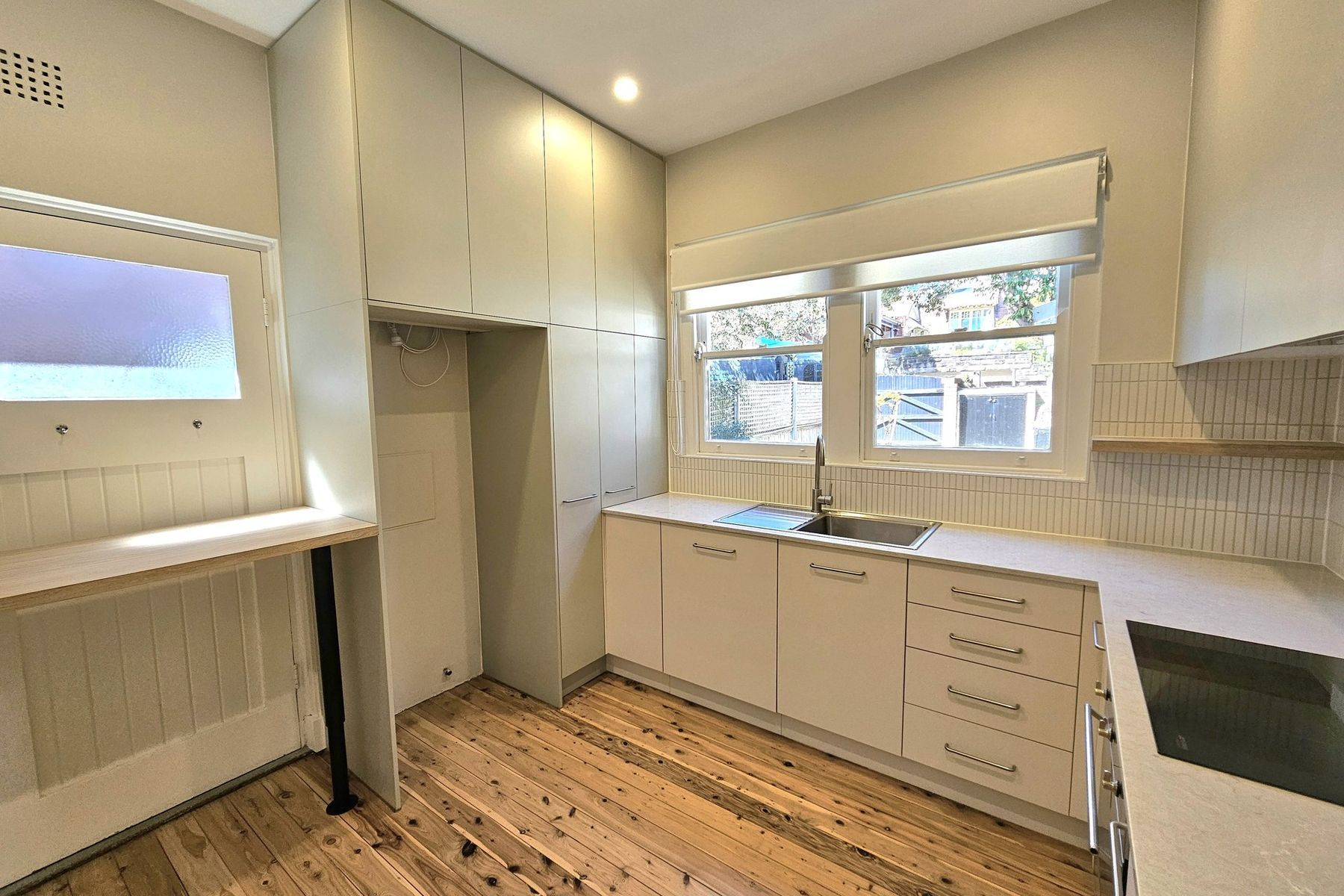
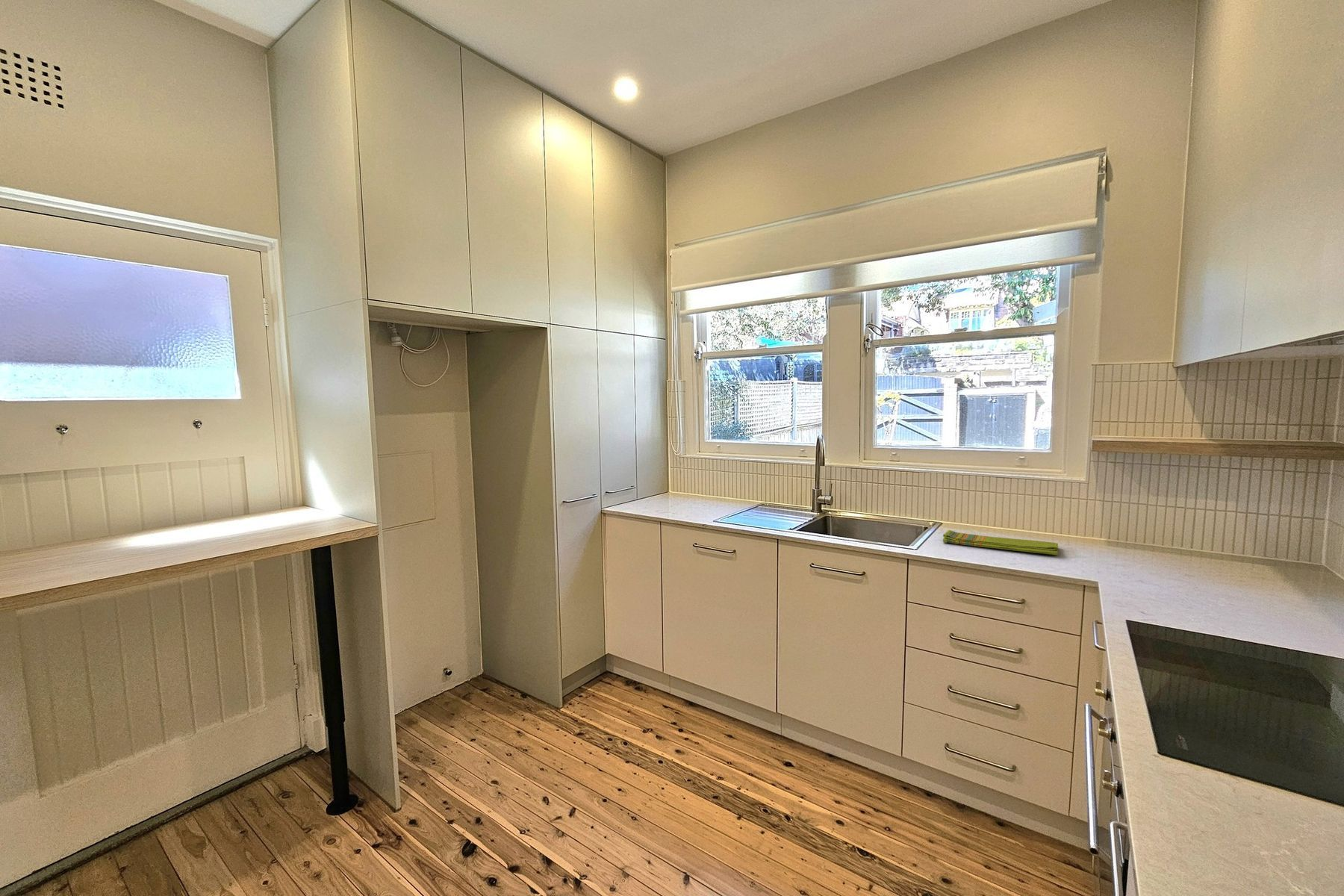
+ dish towel (998, 541)
